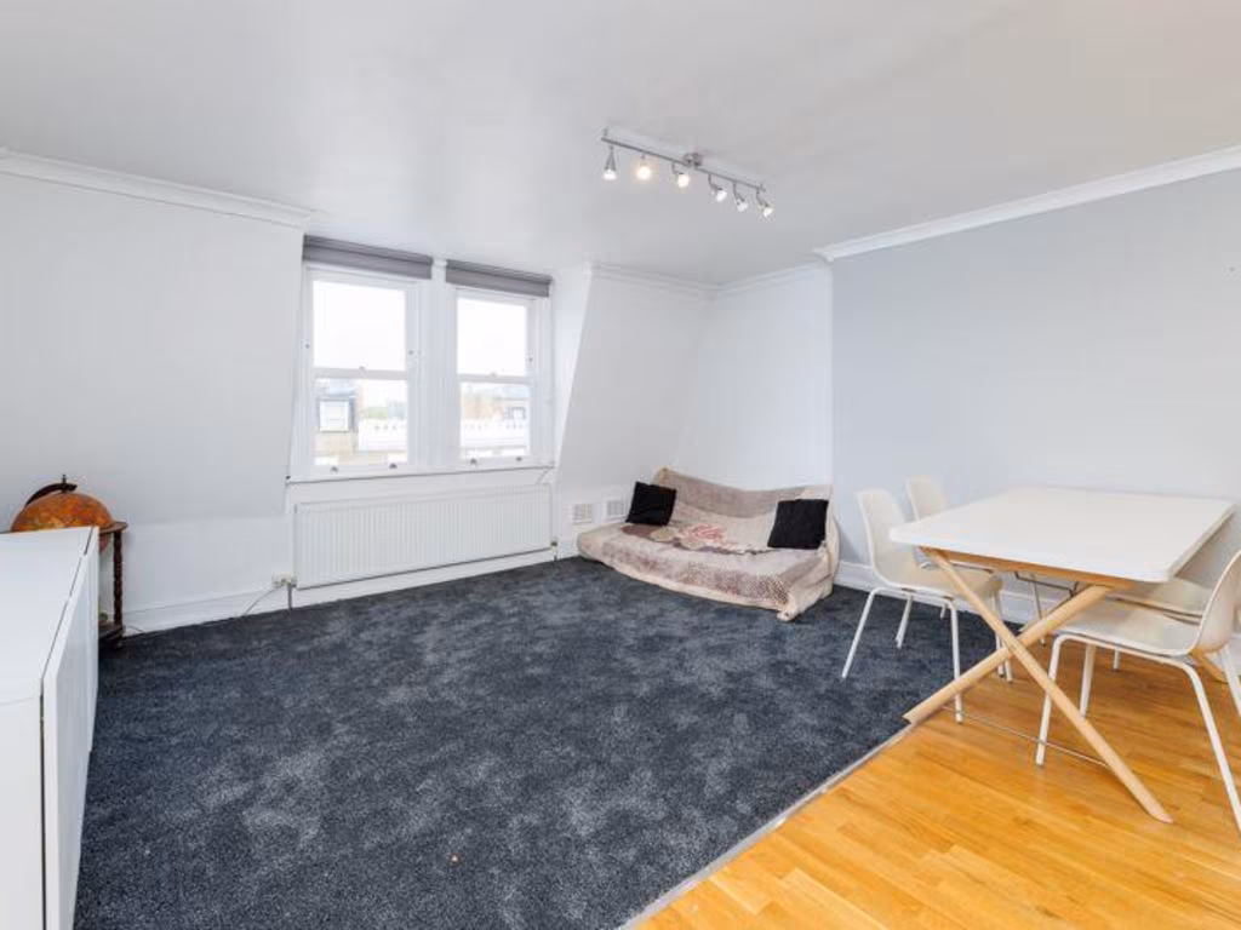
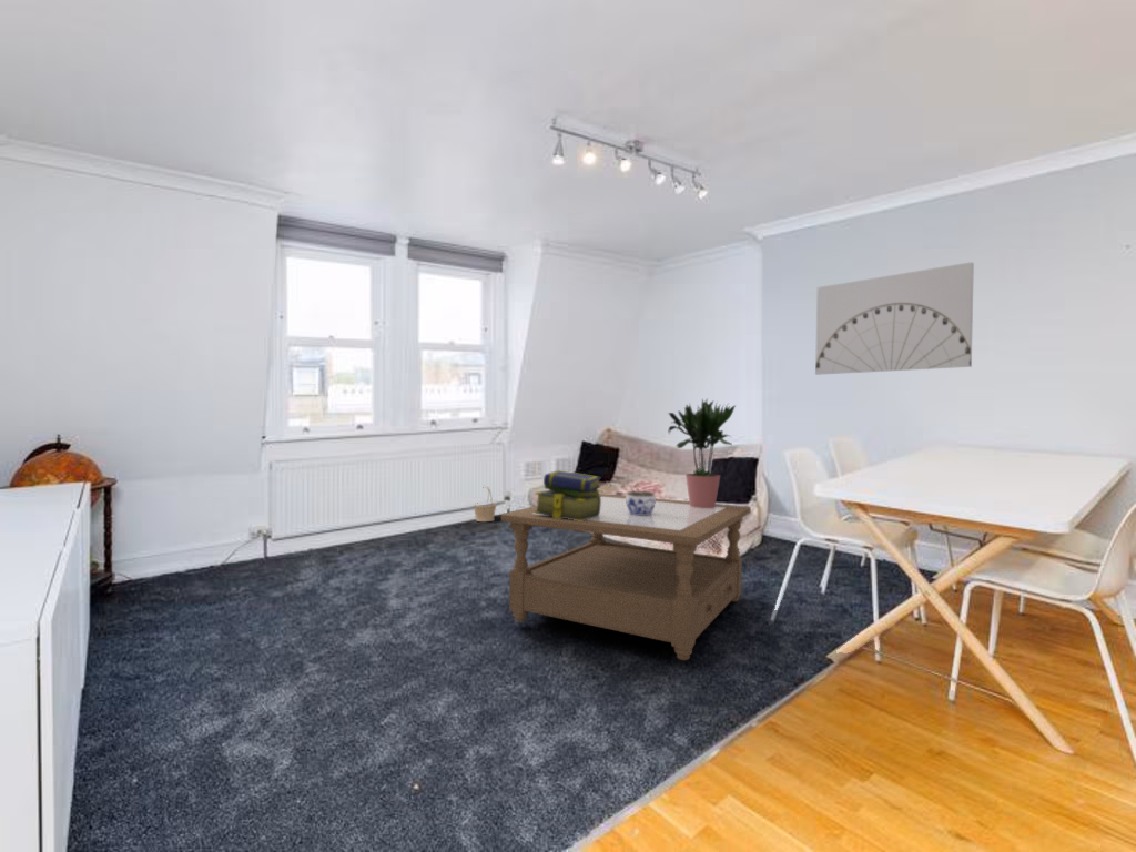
+ wall art (888, 323)
+ potted plant (694, 452)
+ coffee table (632, 560)
+ stack of books (570, 494)
+ basket (487, 501)
+ jar (640, 501)
